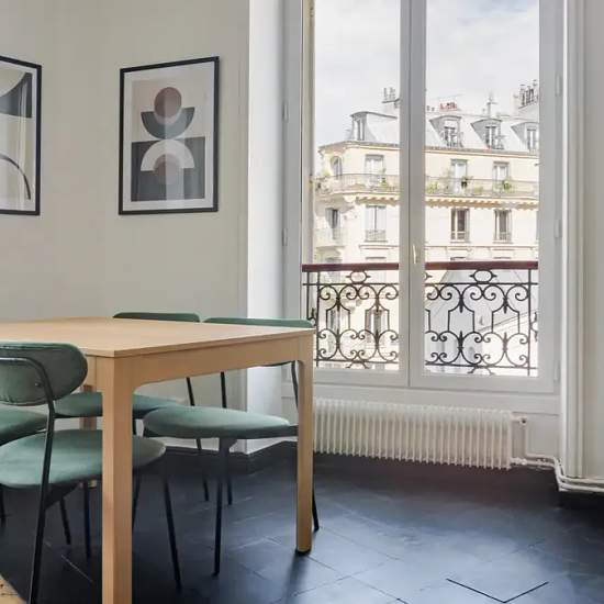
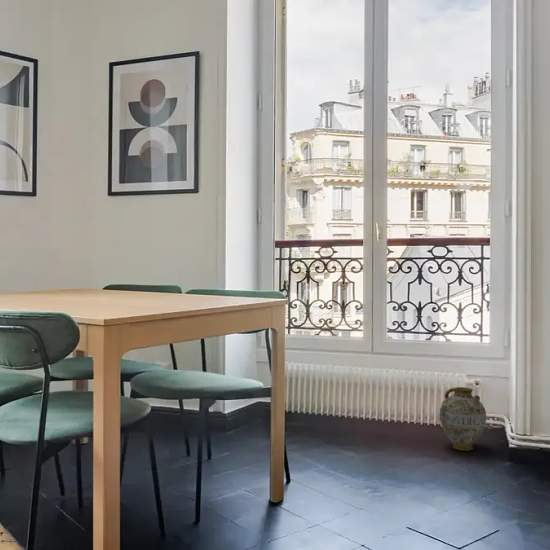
+ ceramic jug (462, 418)
